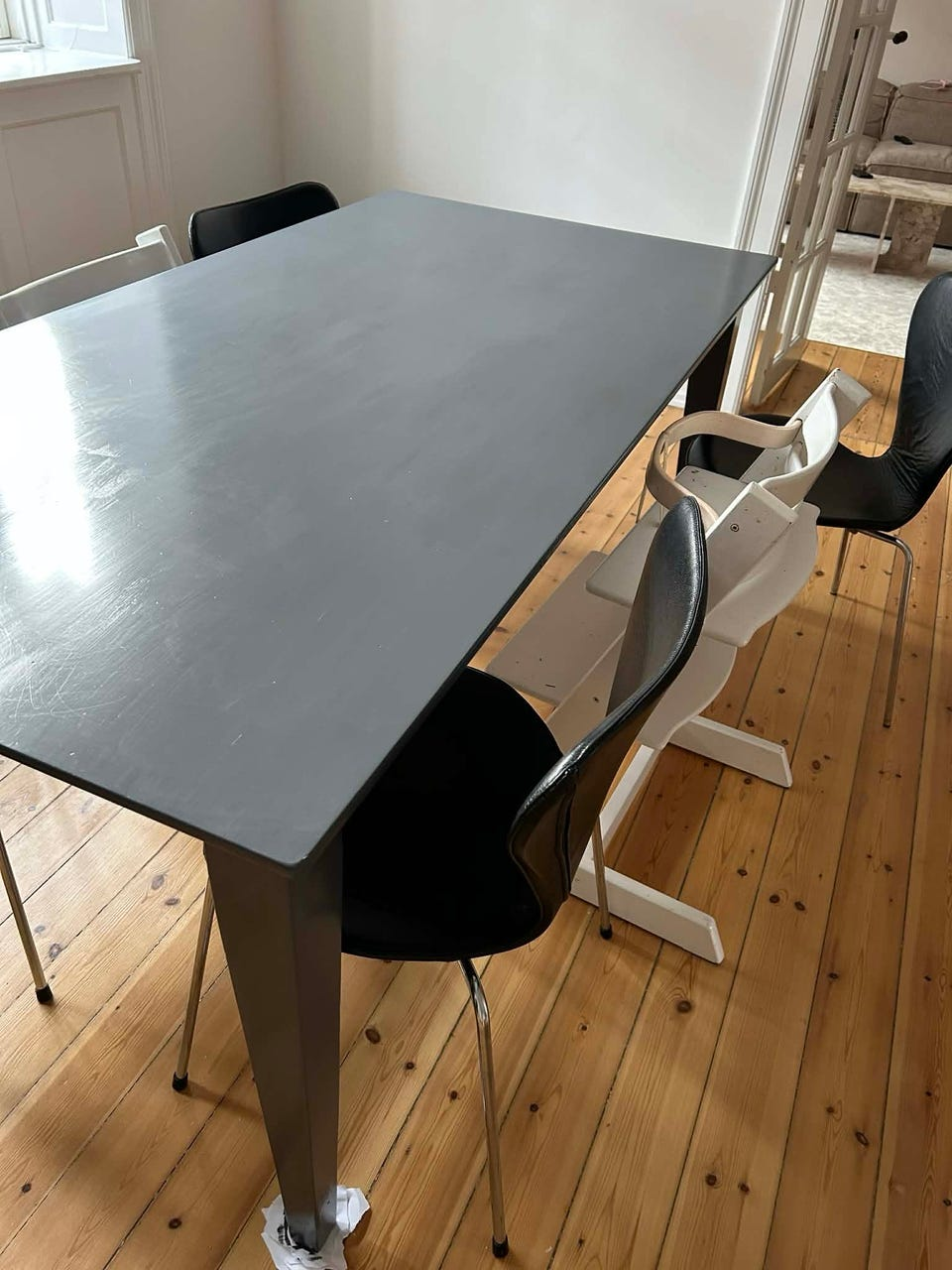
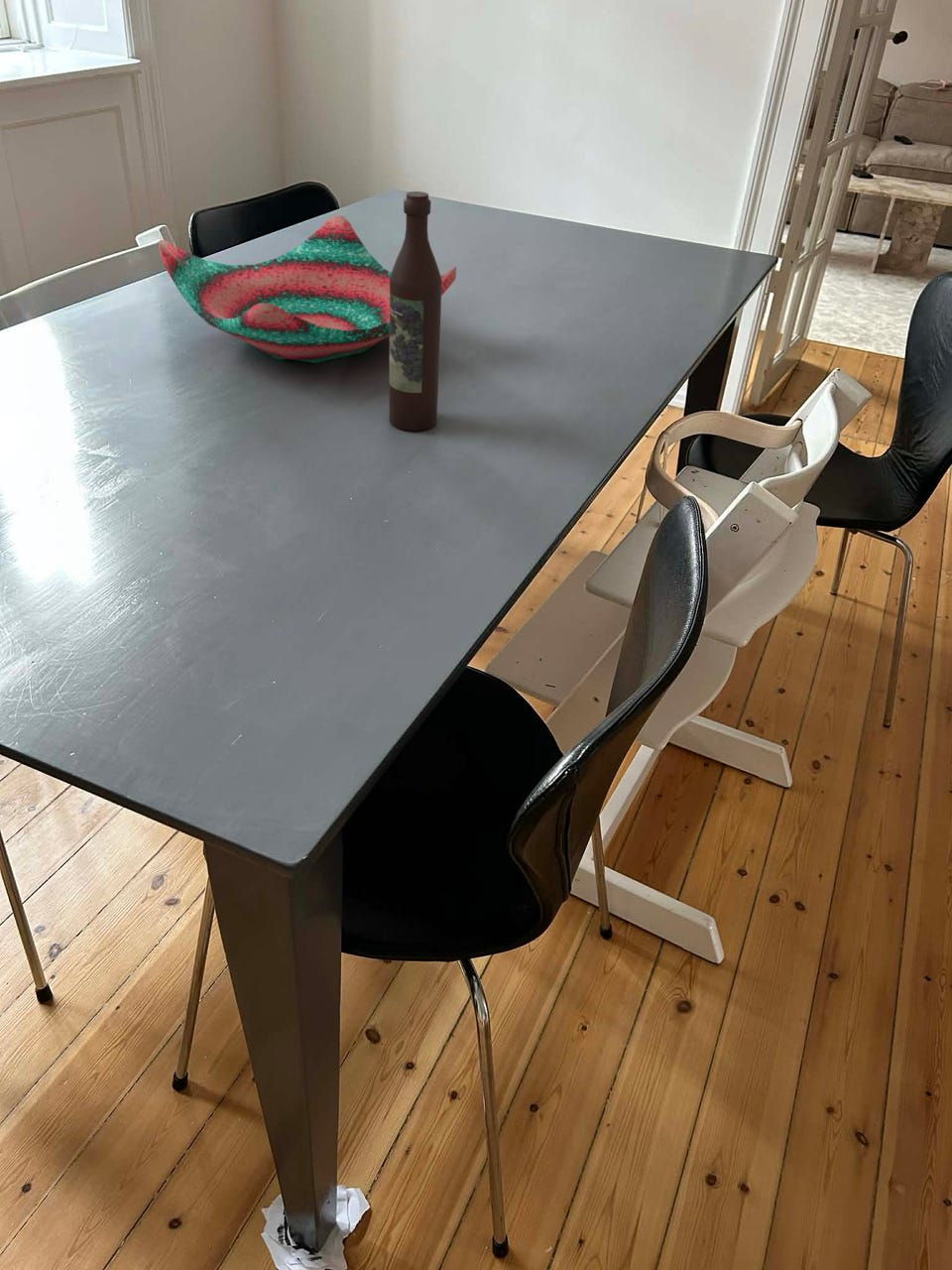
+ wine bottle (415, 315)
+ decorative bowl (308, 298)
